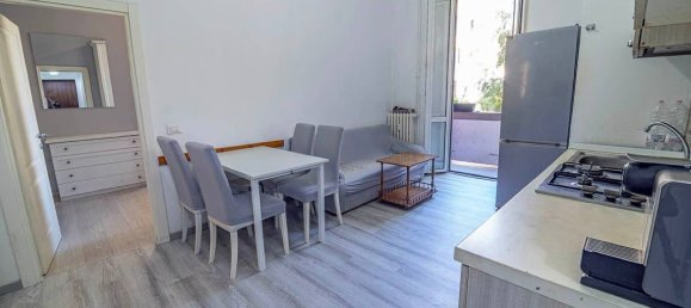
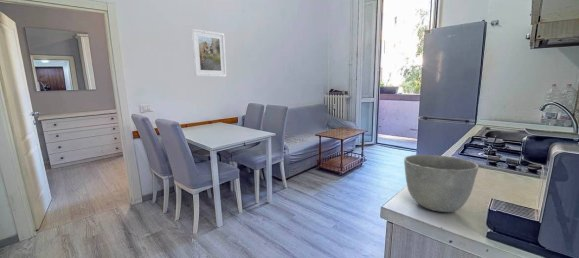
+ bowl (438, 183)
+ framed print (209, 54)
